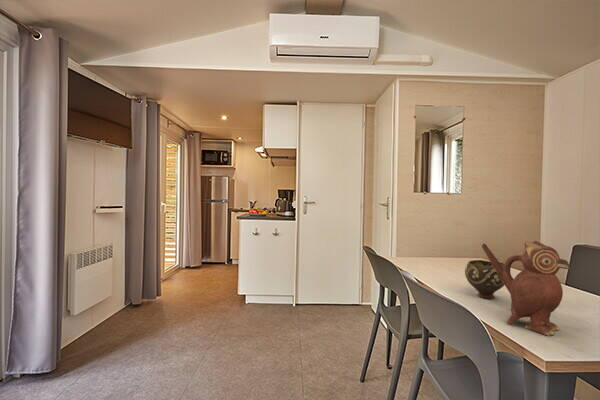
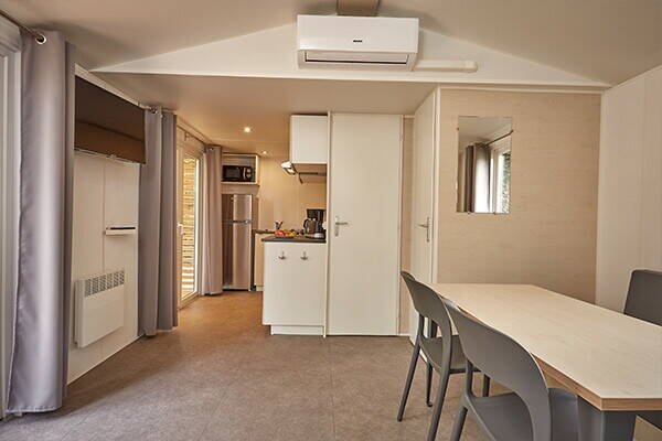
- bowl (485, 279)
- teapot (522, 282)
